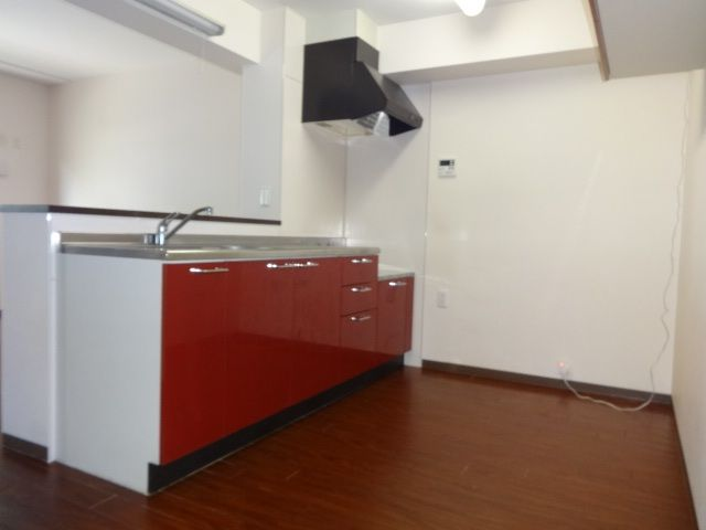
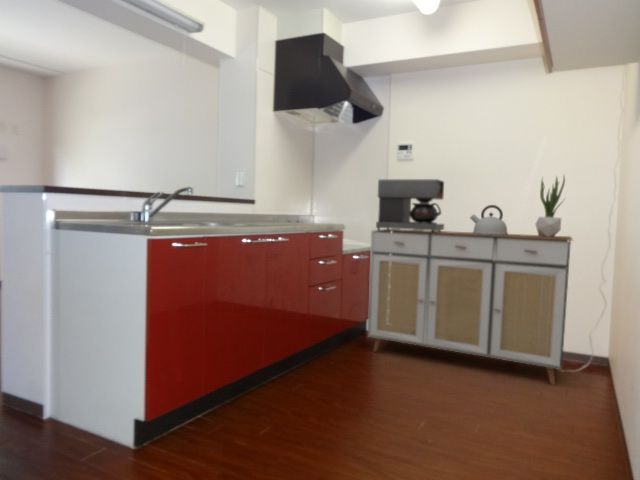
+ potted plant (550, 206)
+ coffee maker (410, 205)
+ sideboard (463, 296)
+ kettle (489, 219)
